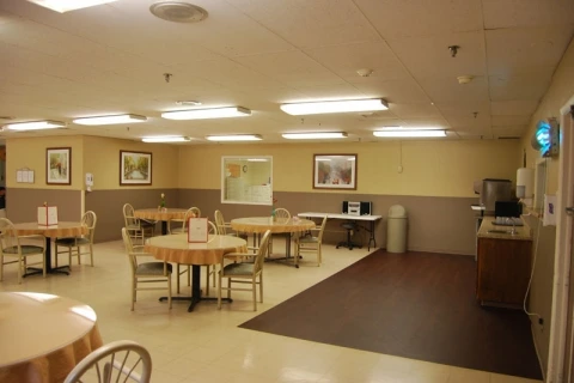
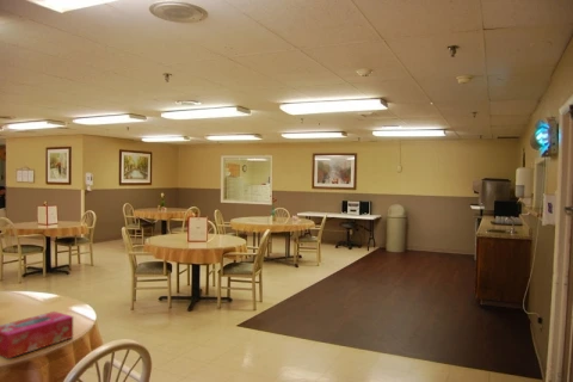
+ tissue box (32, 333)
